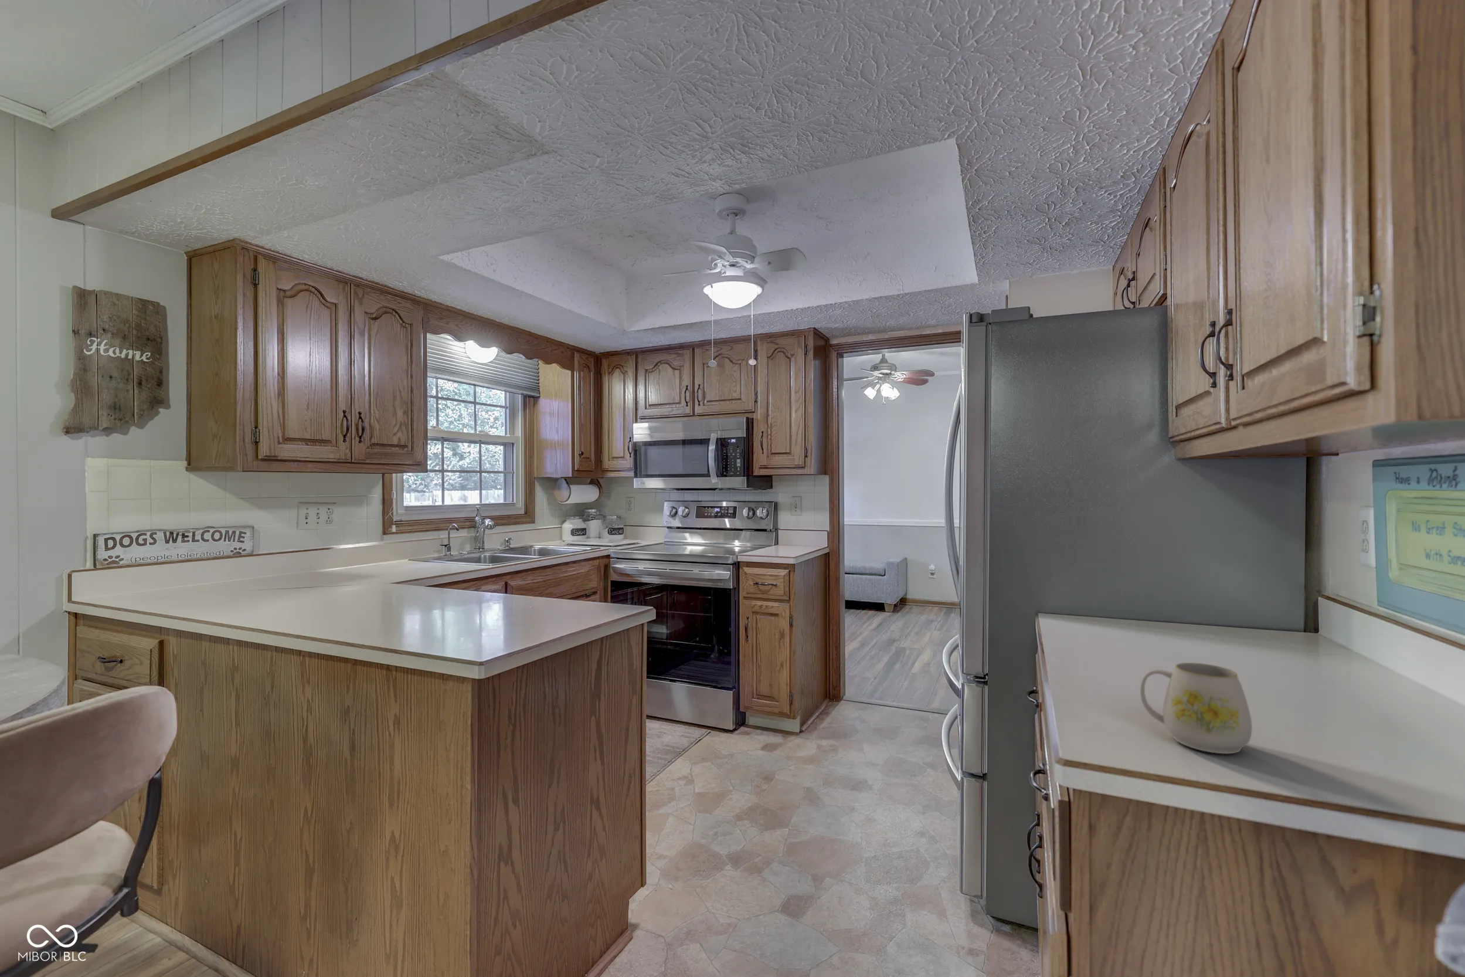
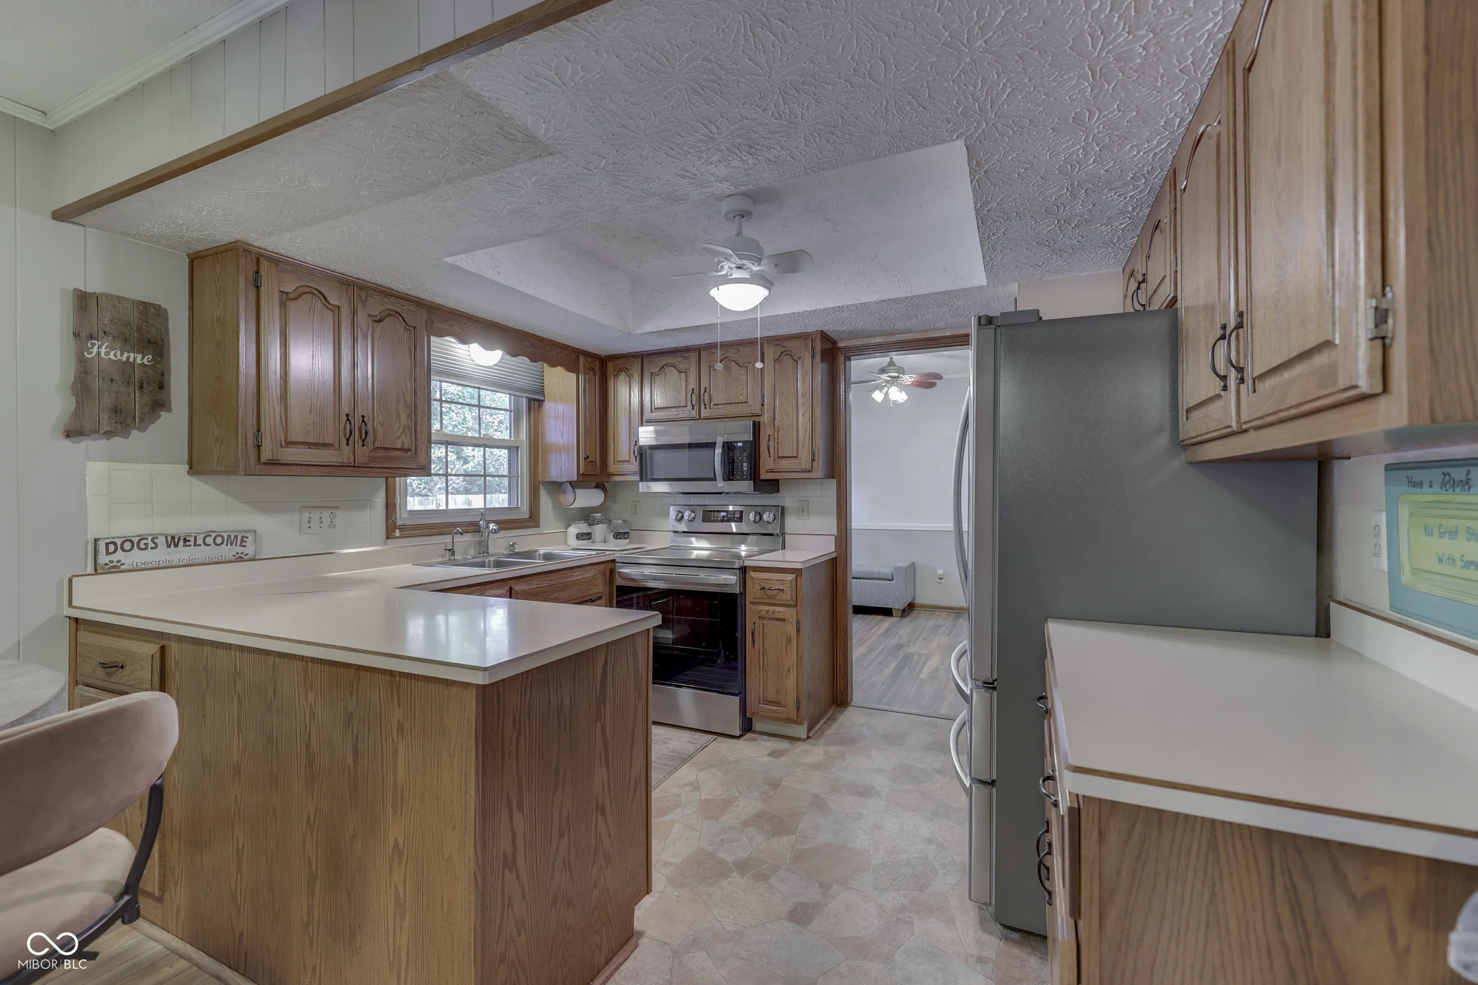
- mug (1194, 703)
